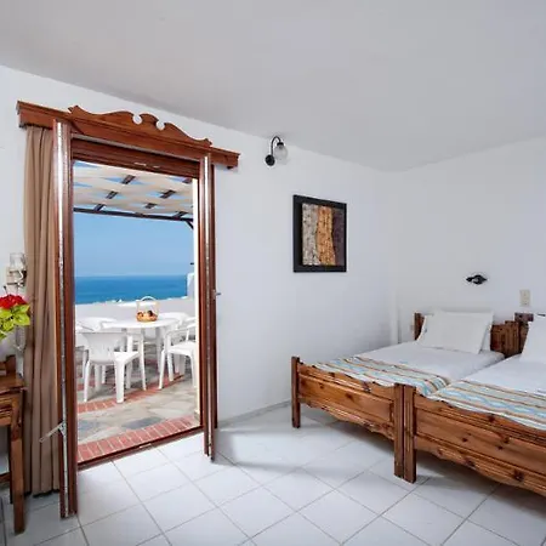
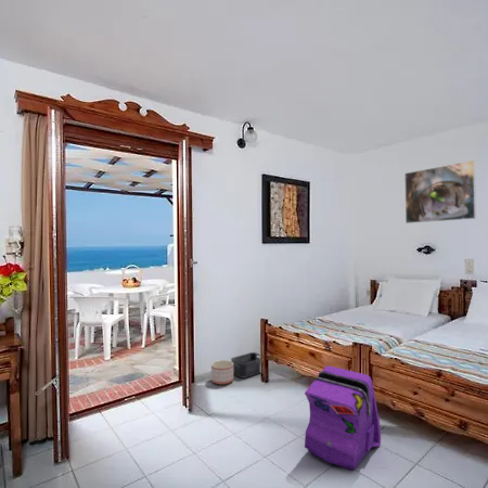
+ backpack (339, 412)
+ planter (222, 372)
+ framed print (437, 194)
+ storage bin (248, 364)
